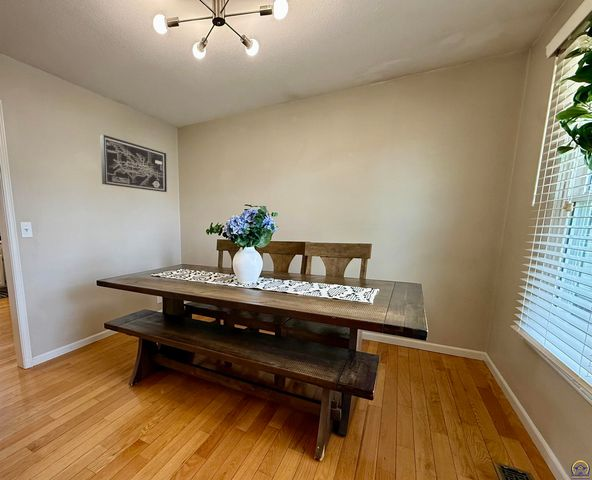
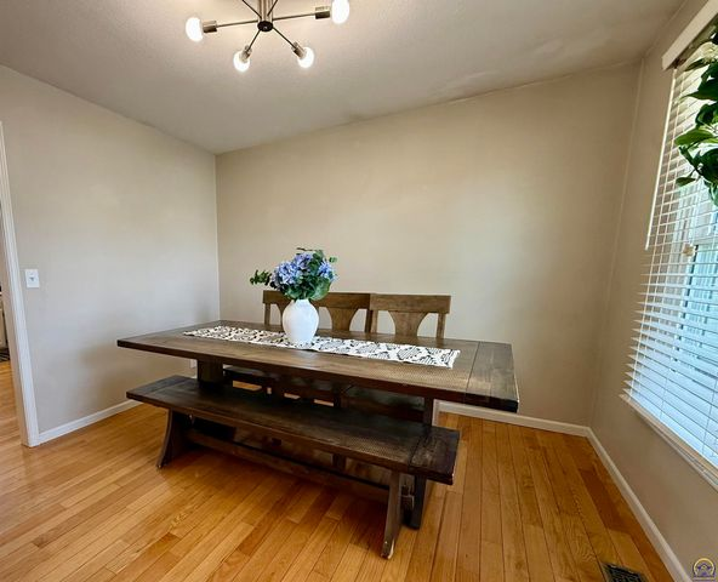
- wall art (137, 167)
